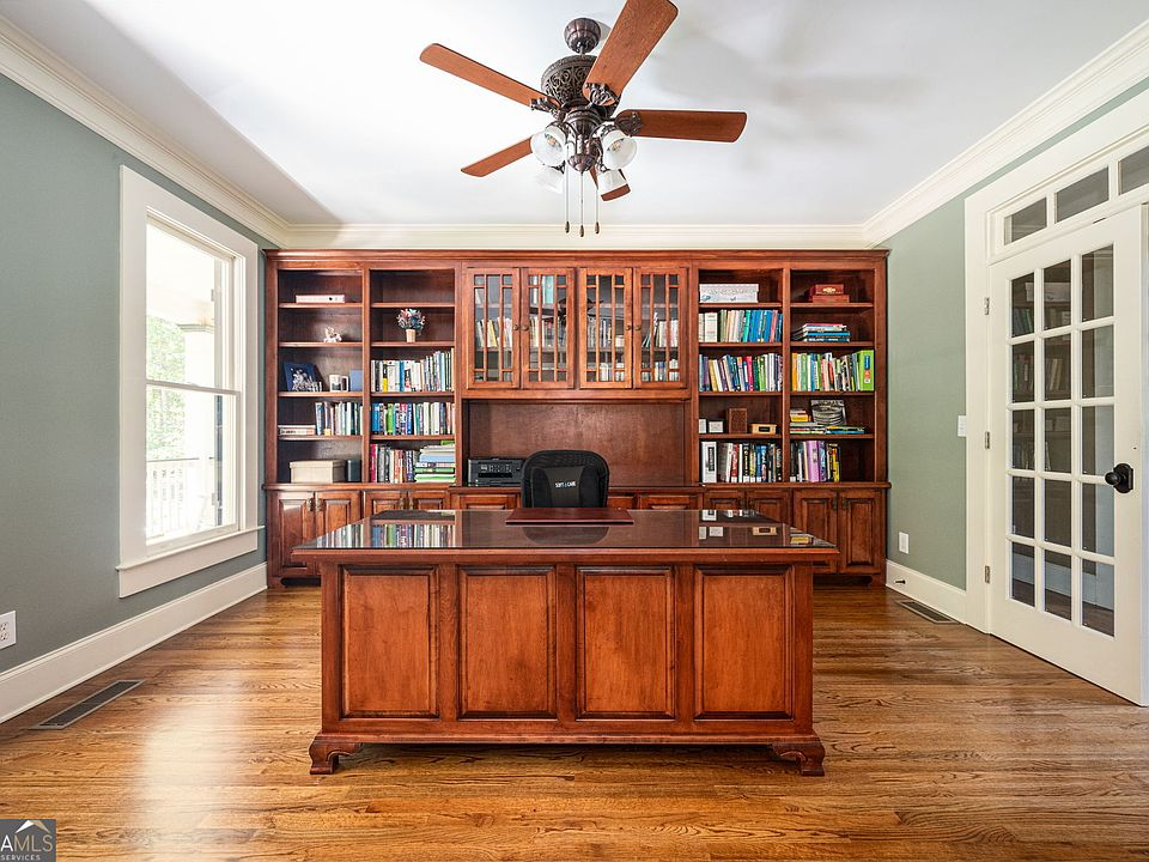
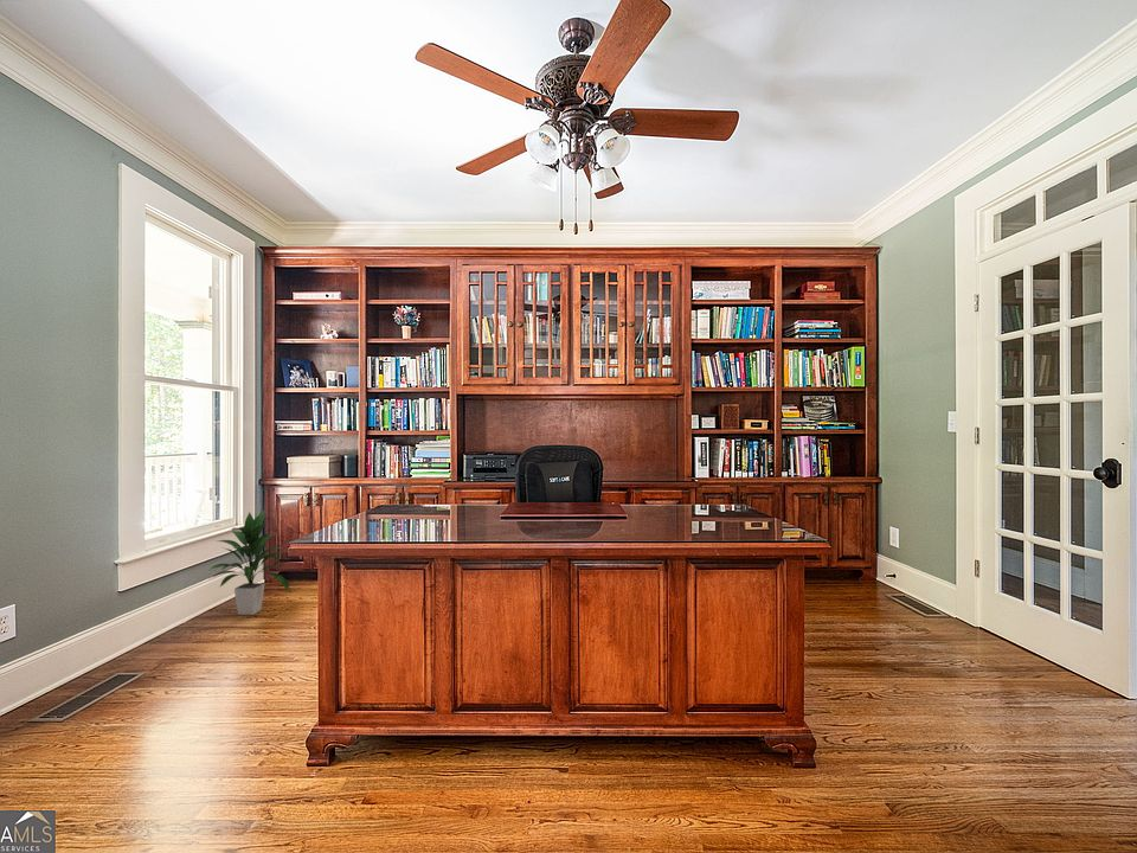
+ indoor plant (251, 563)
